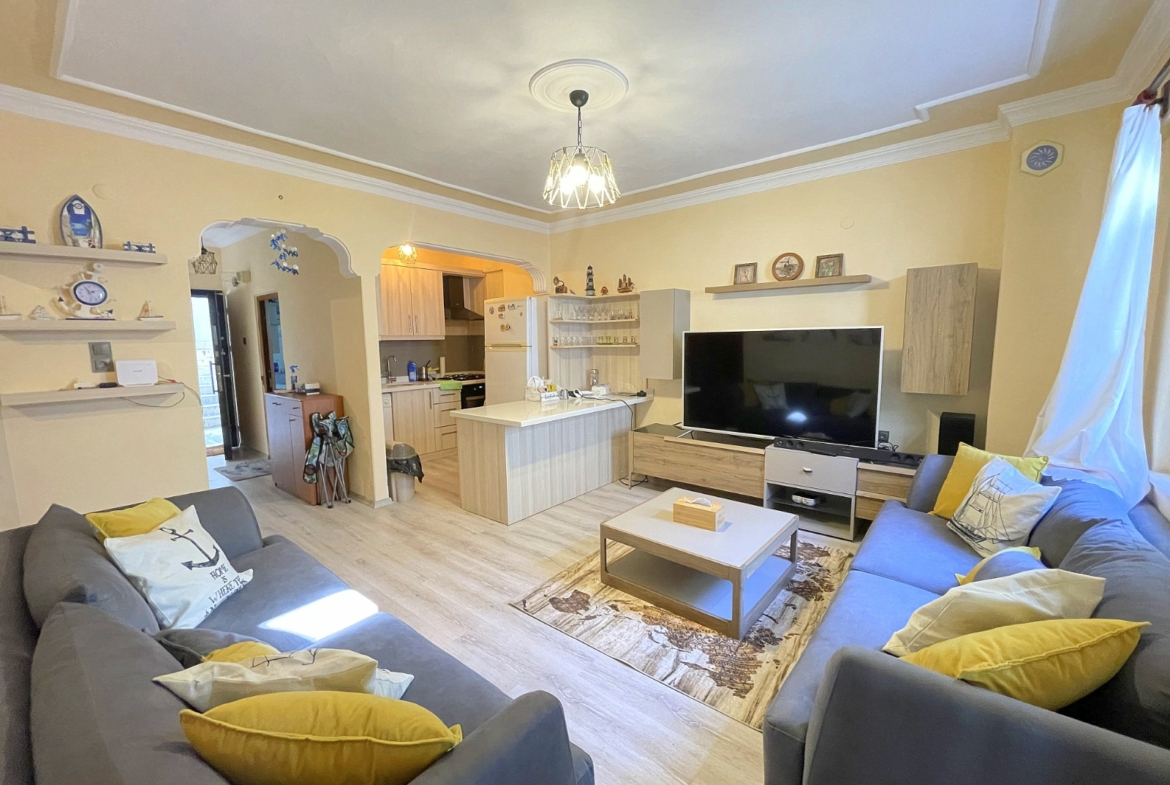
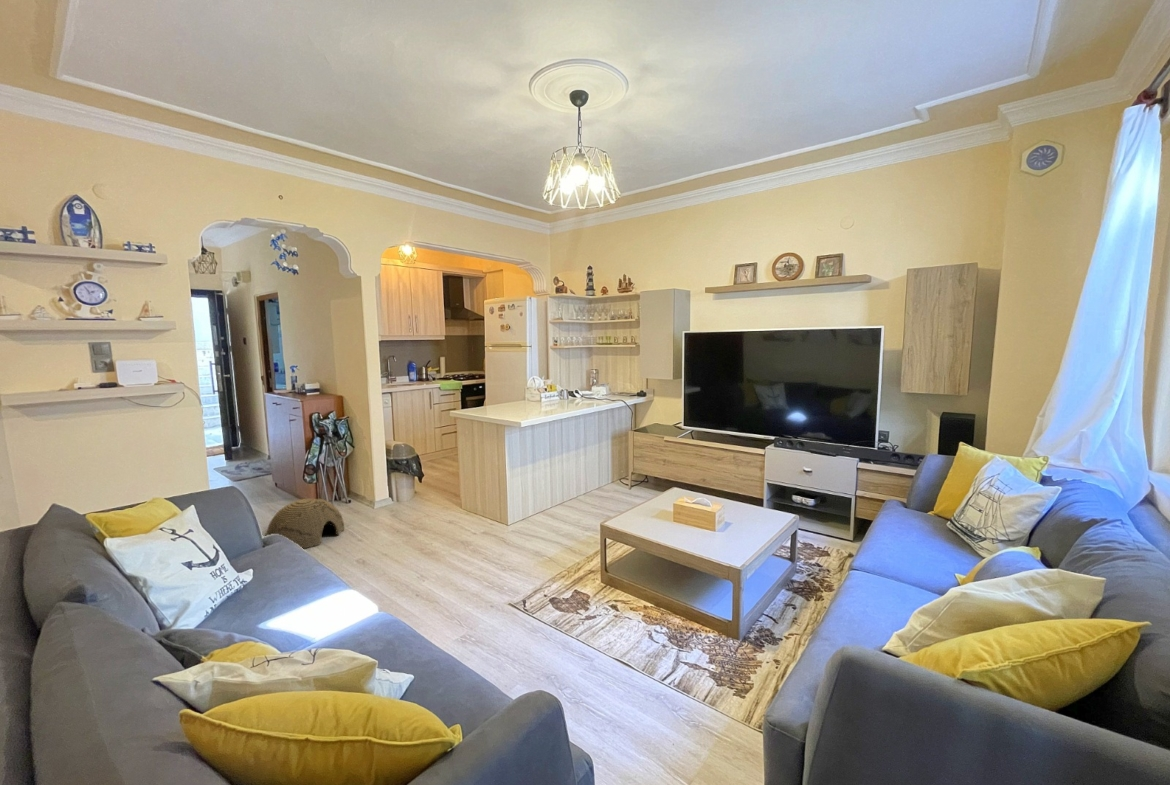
+ woven basket (304, 518)
